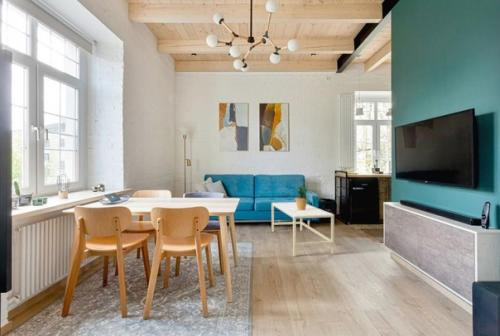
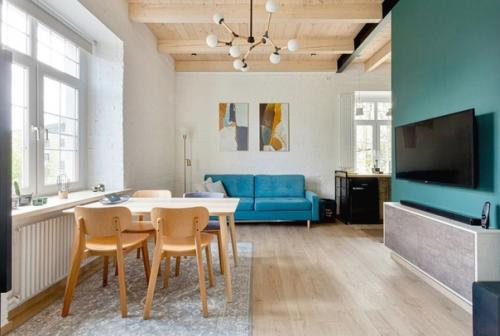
- coffee table (298, 223)
- potted plant (301, 198)
